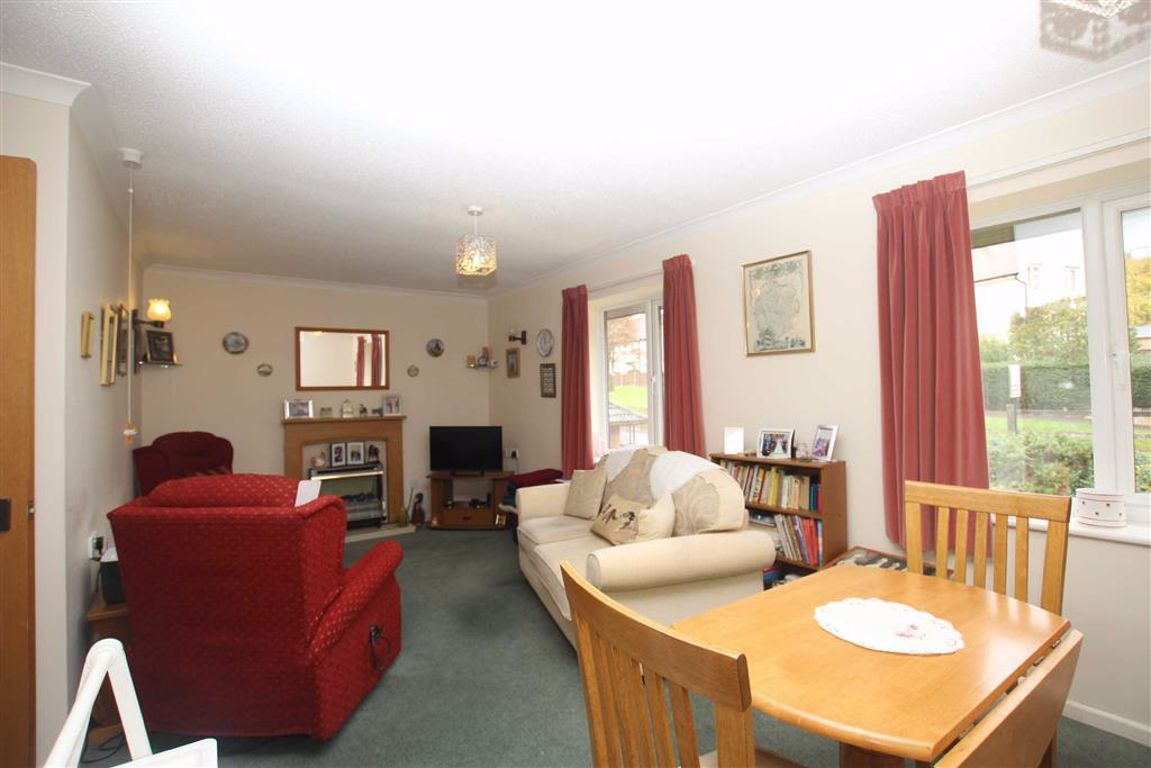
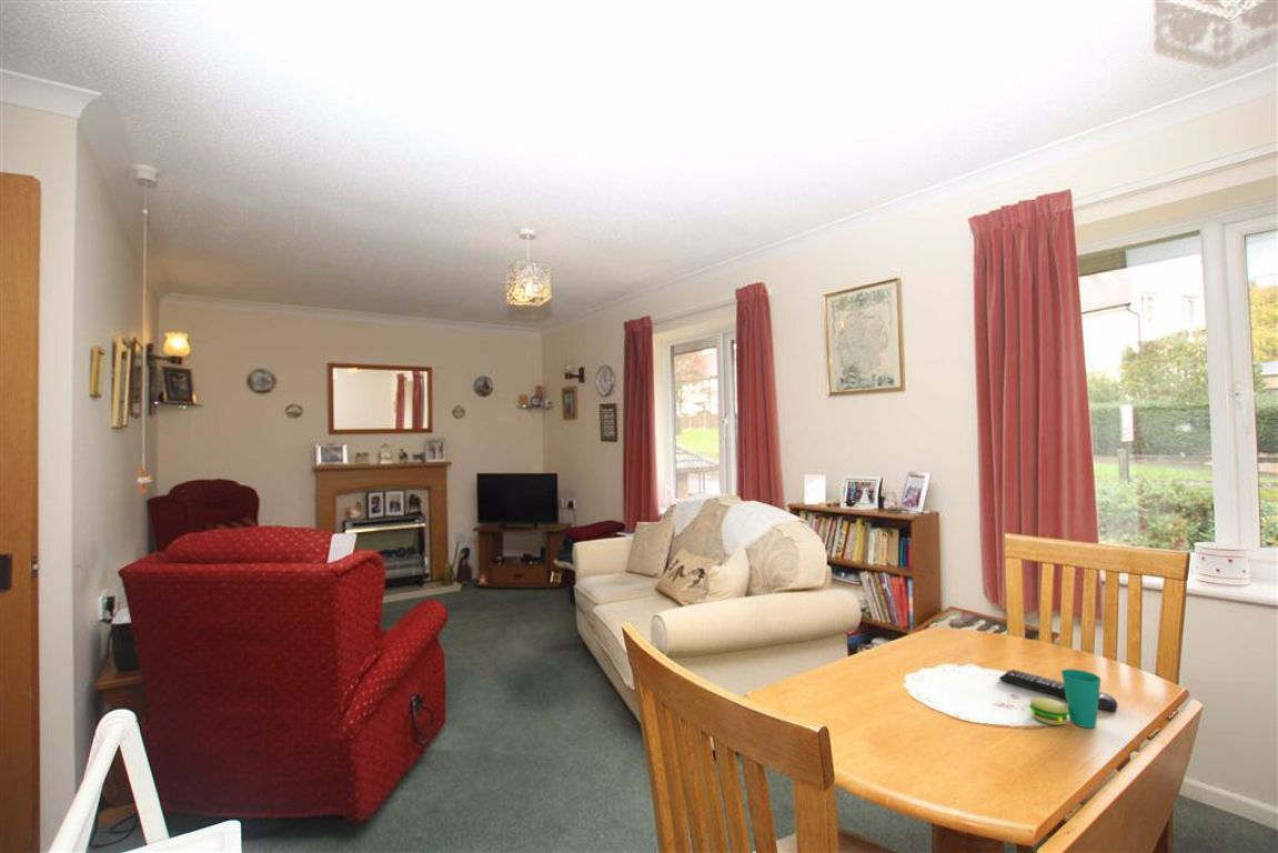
+ cup (1066, 698)
+ remote control (1055, 689)
